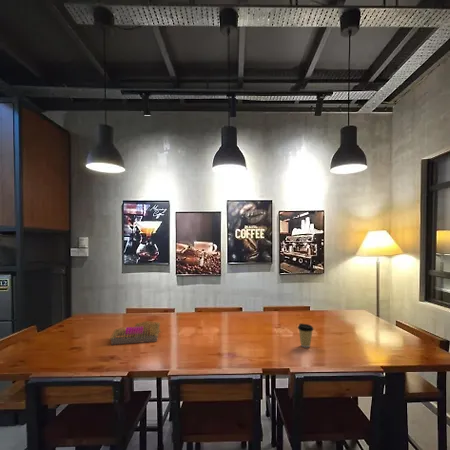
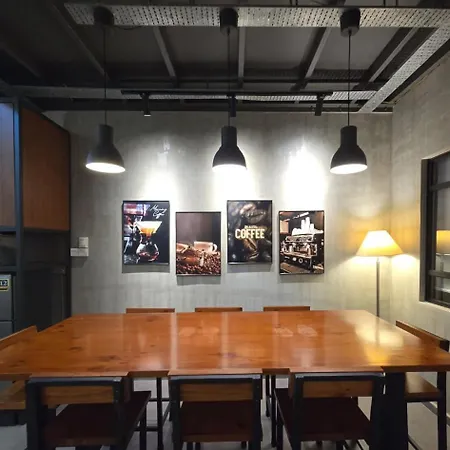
- coffee cup (305, 335)
- architectural model (137, 329)
